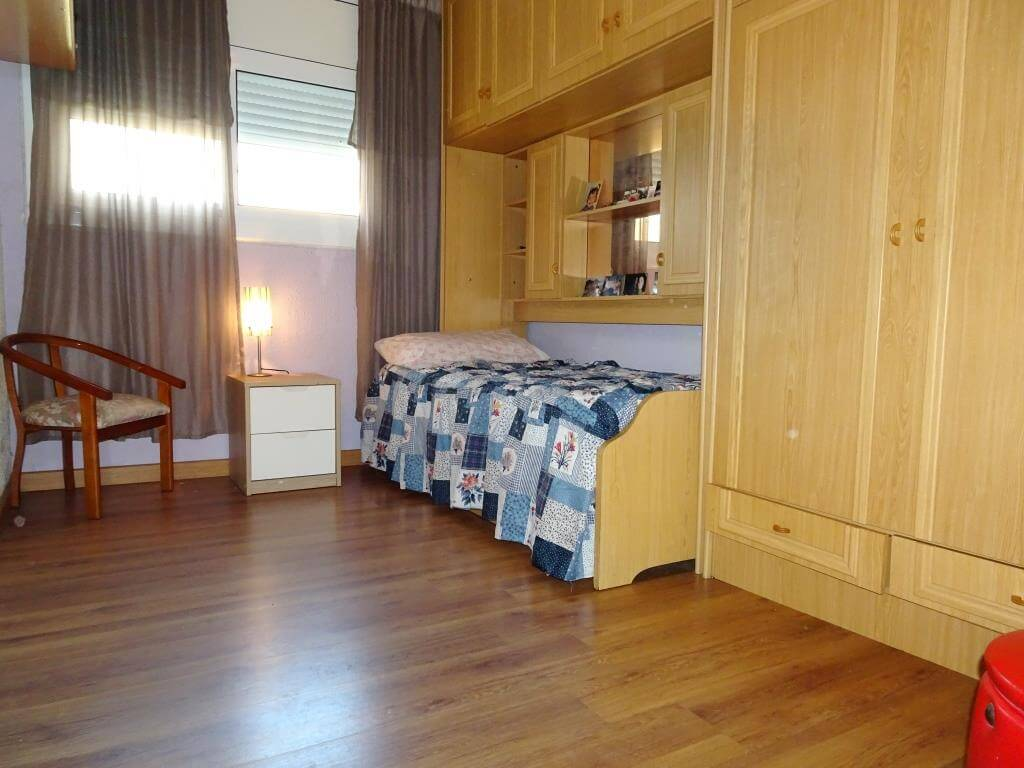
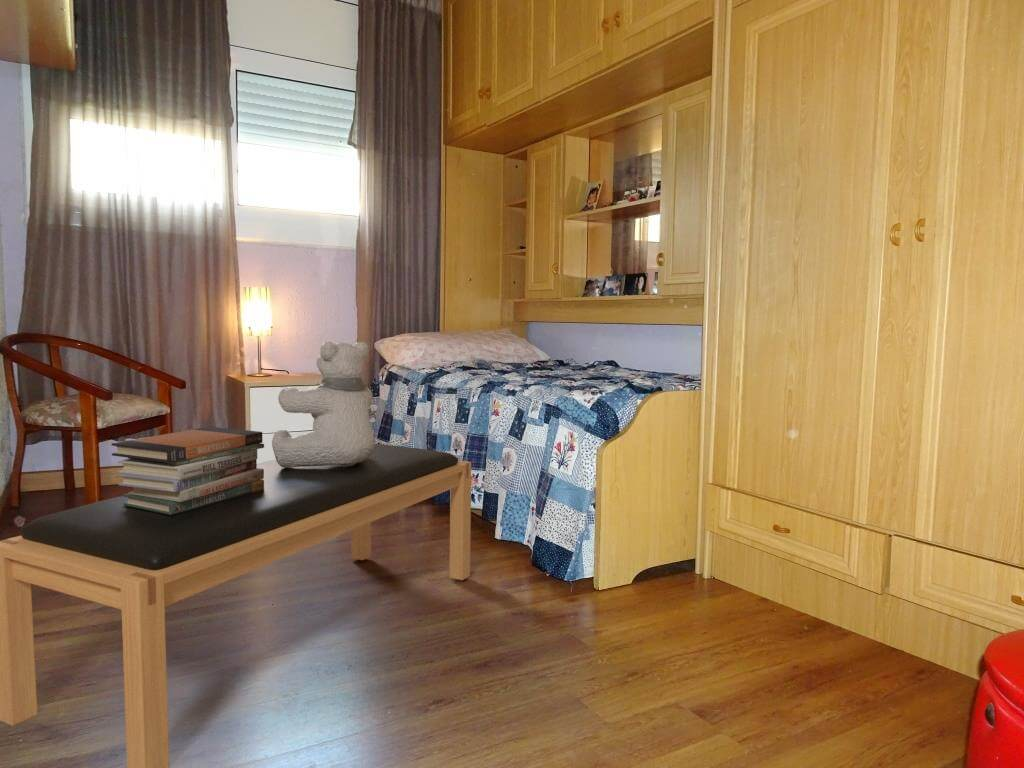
+ bench (287, 554)
+ book stack (192, 467)
+ teddy bear (324, 401)
